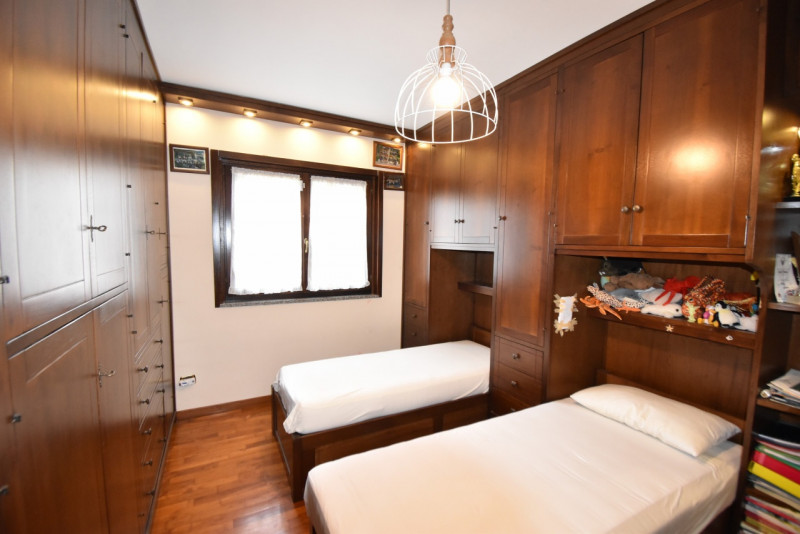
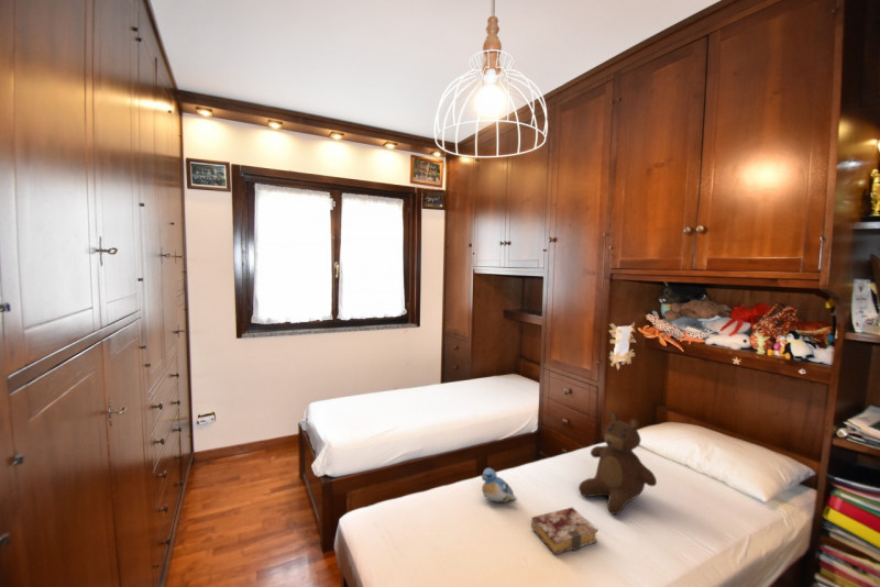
+ plush toy (498, 486)
+ teddy bear (614, 457)
+ book (563, 529)
